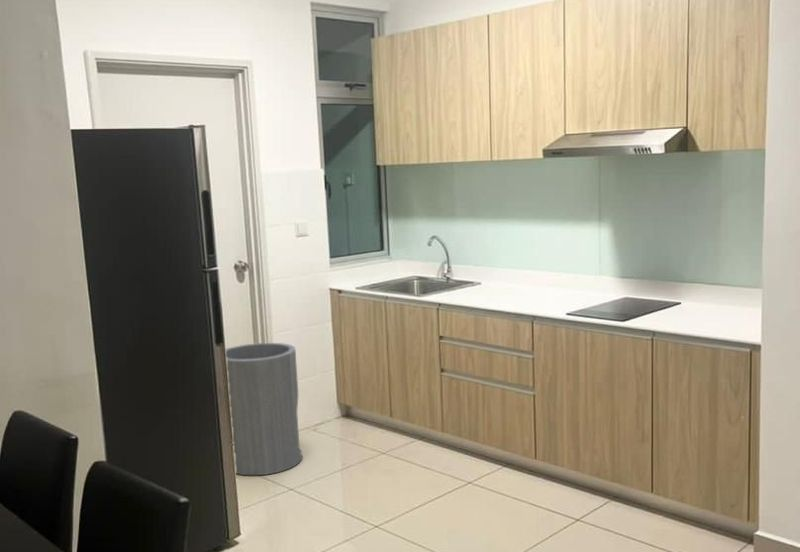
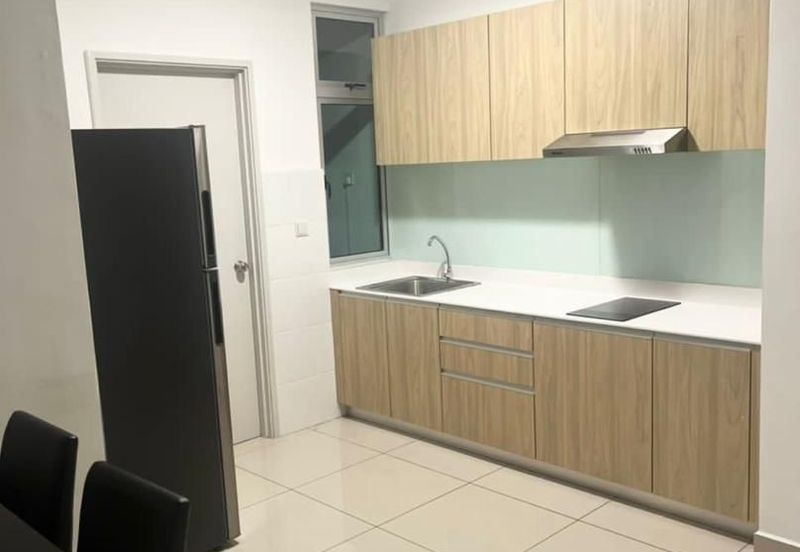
- trash can (260, 406)
